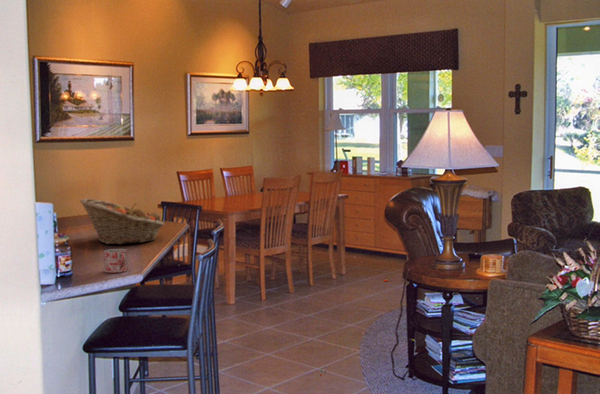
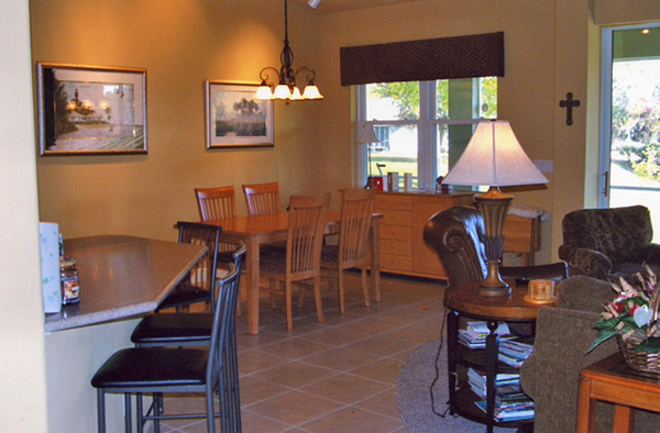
- fruit basket (122, 219)
- mug (116, 261)
